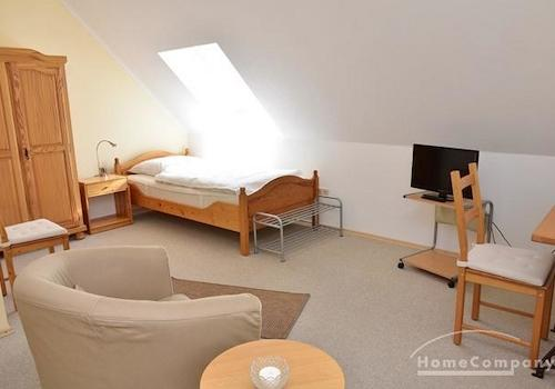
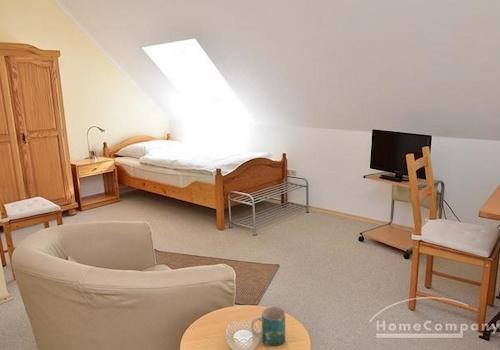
+ mug (268, 326)
